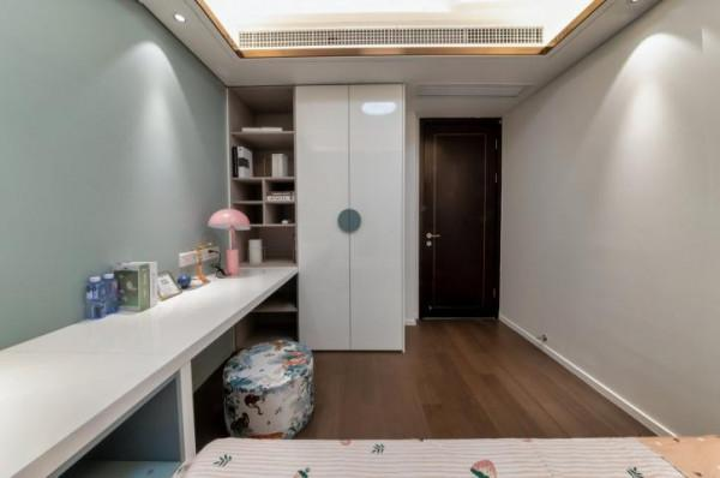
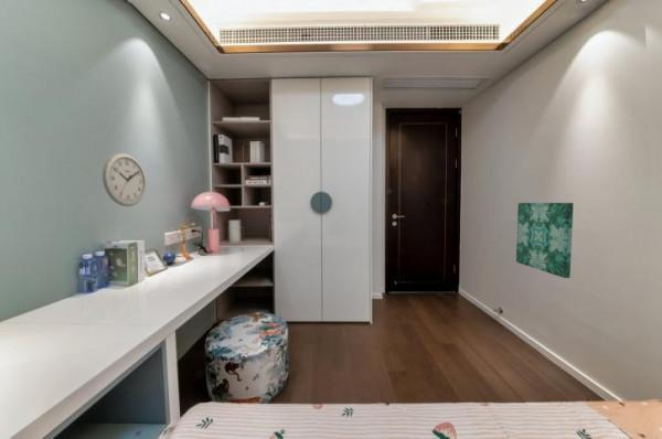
+ wall clock (127, 180)
+ wall art (541, 236)
